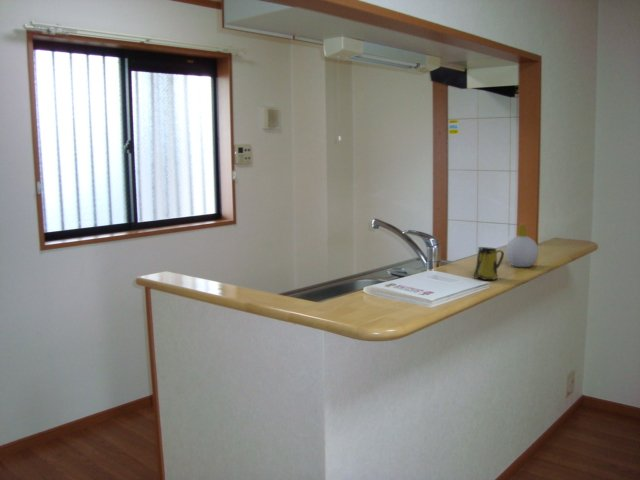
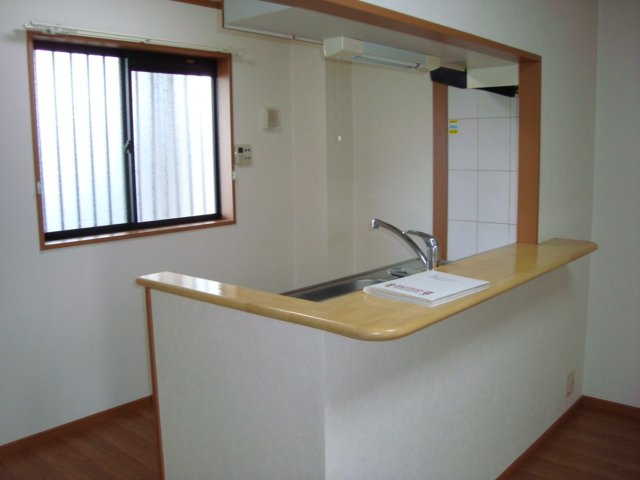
- mug (487, 262)
- soap bottle (521, 245)
